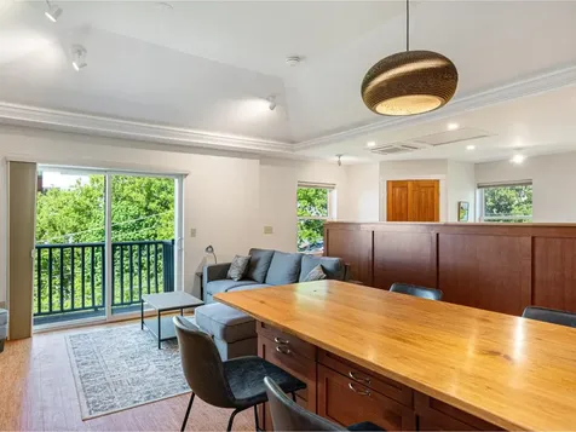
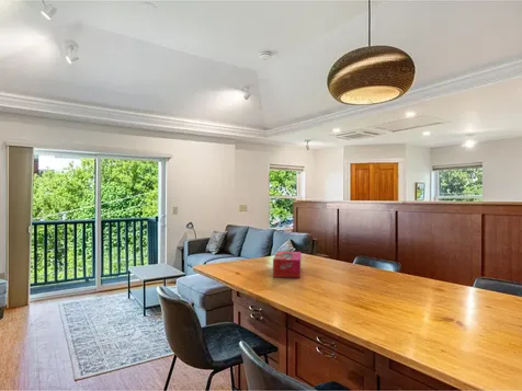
+ tissue box (287, 263)
